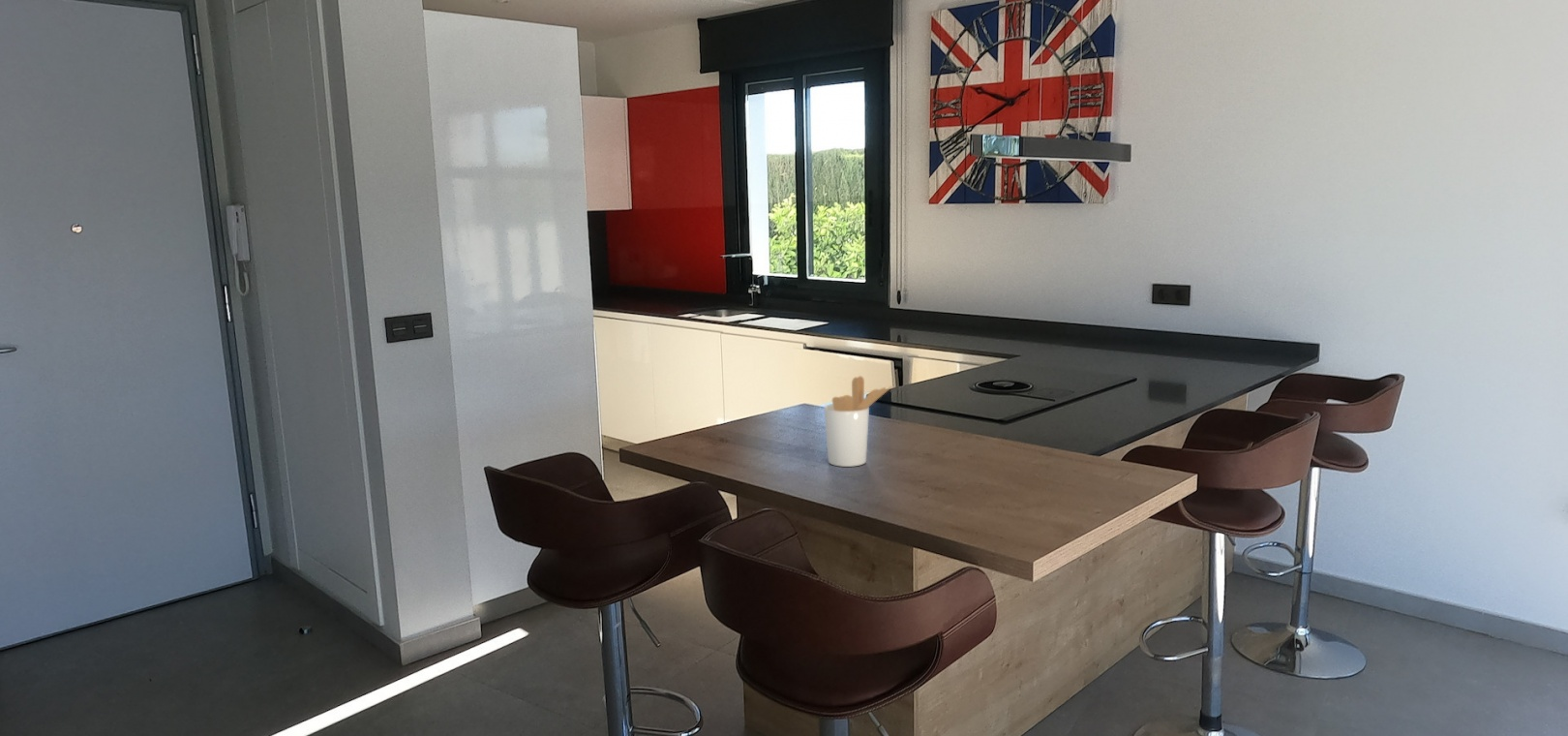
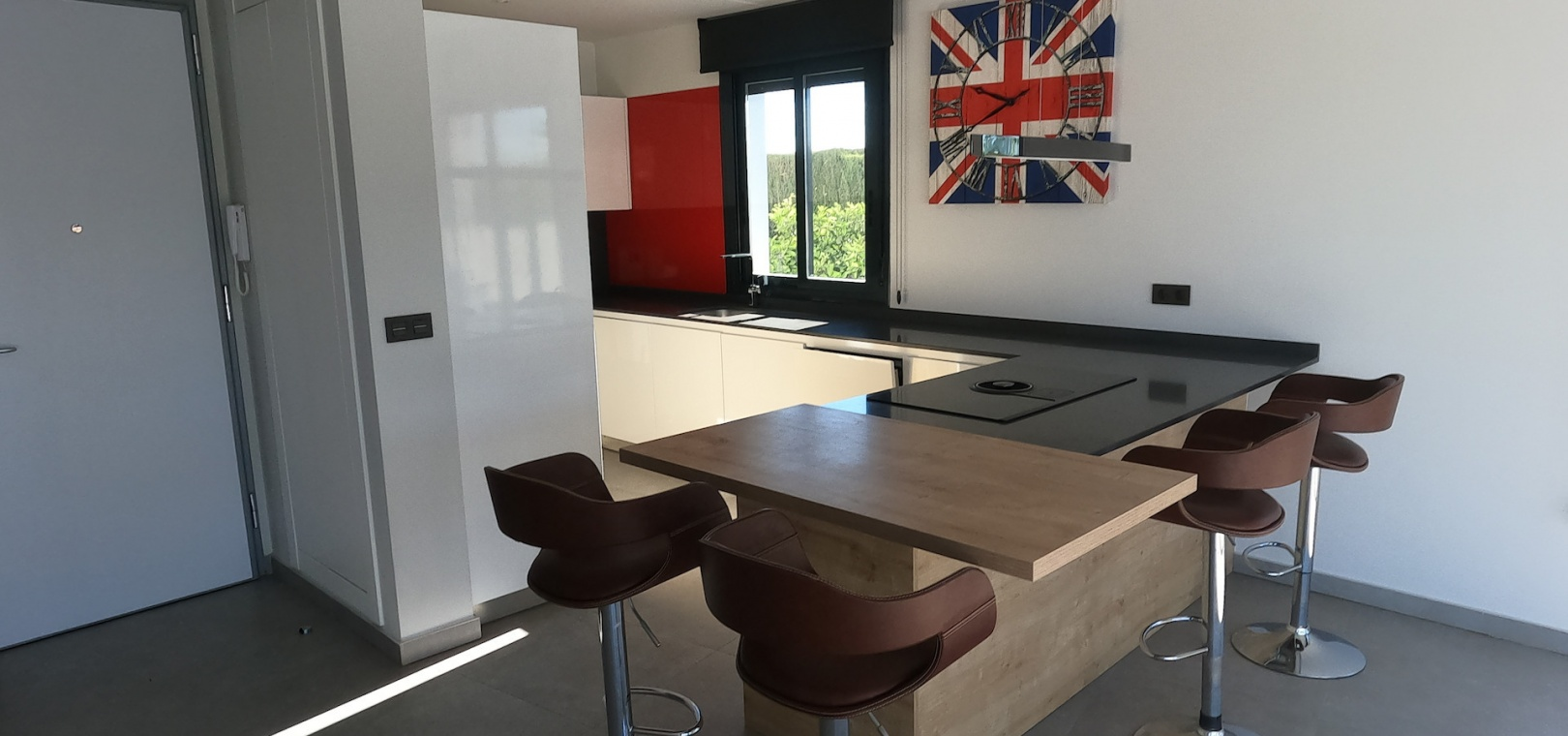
- utensil holder (858, 421)
